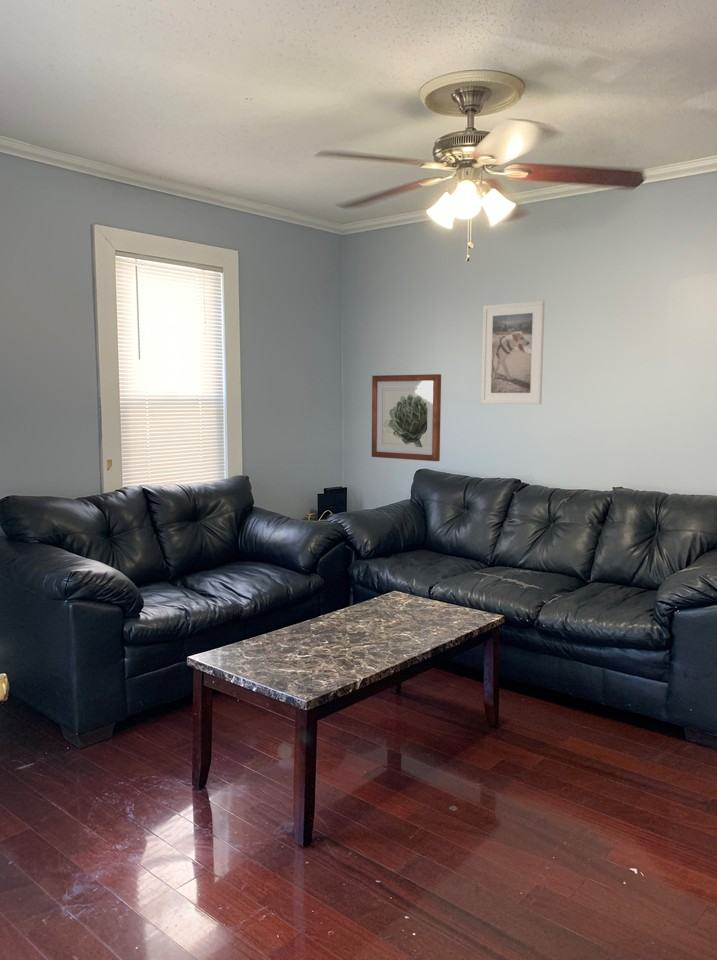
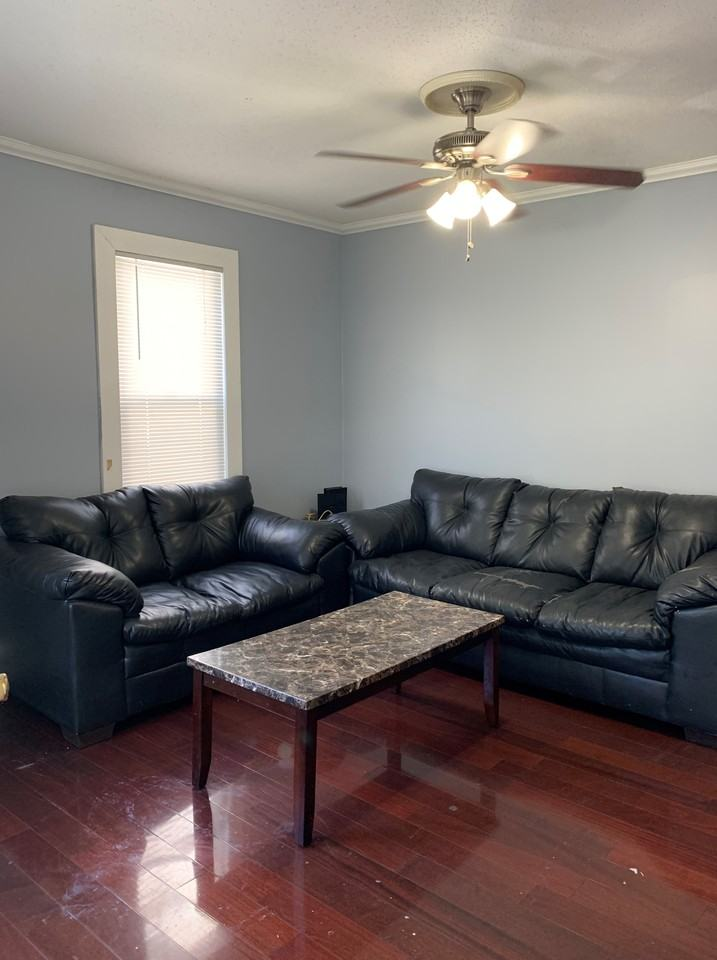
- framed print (511, 353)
- wall art (405, 417)
